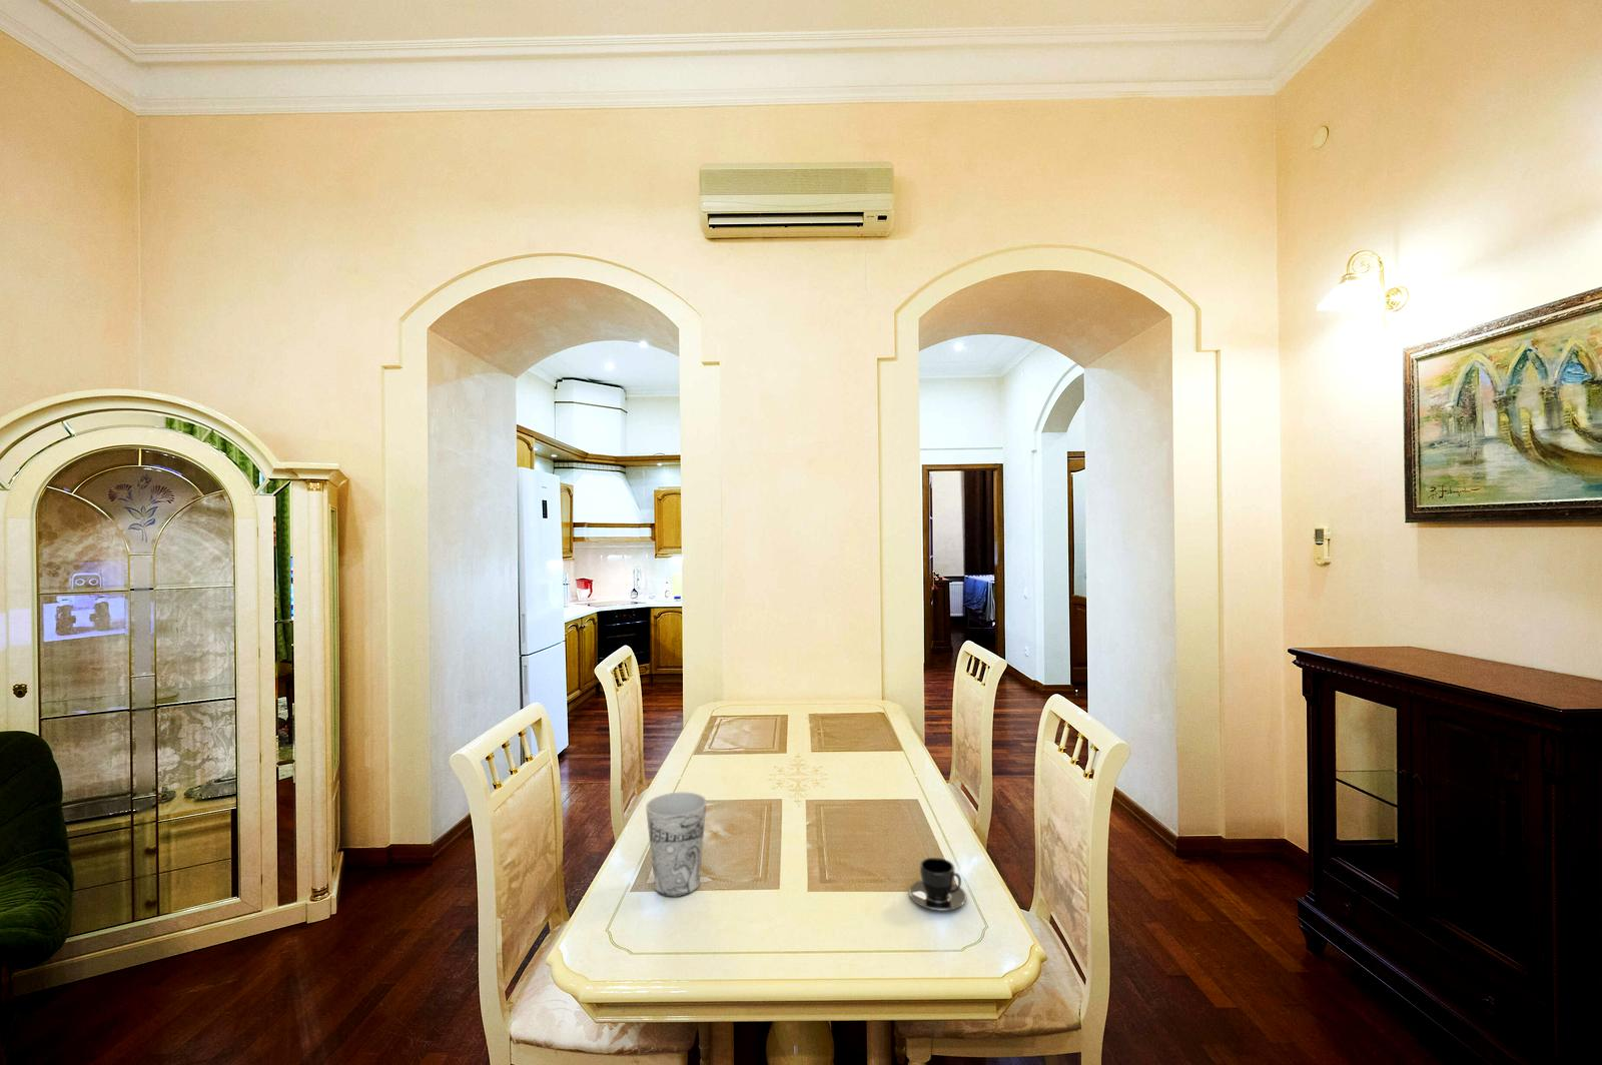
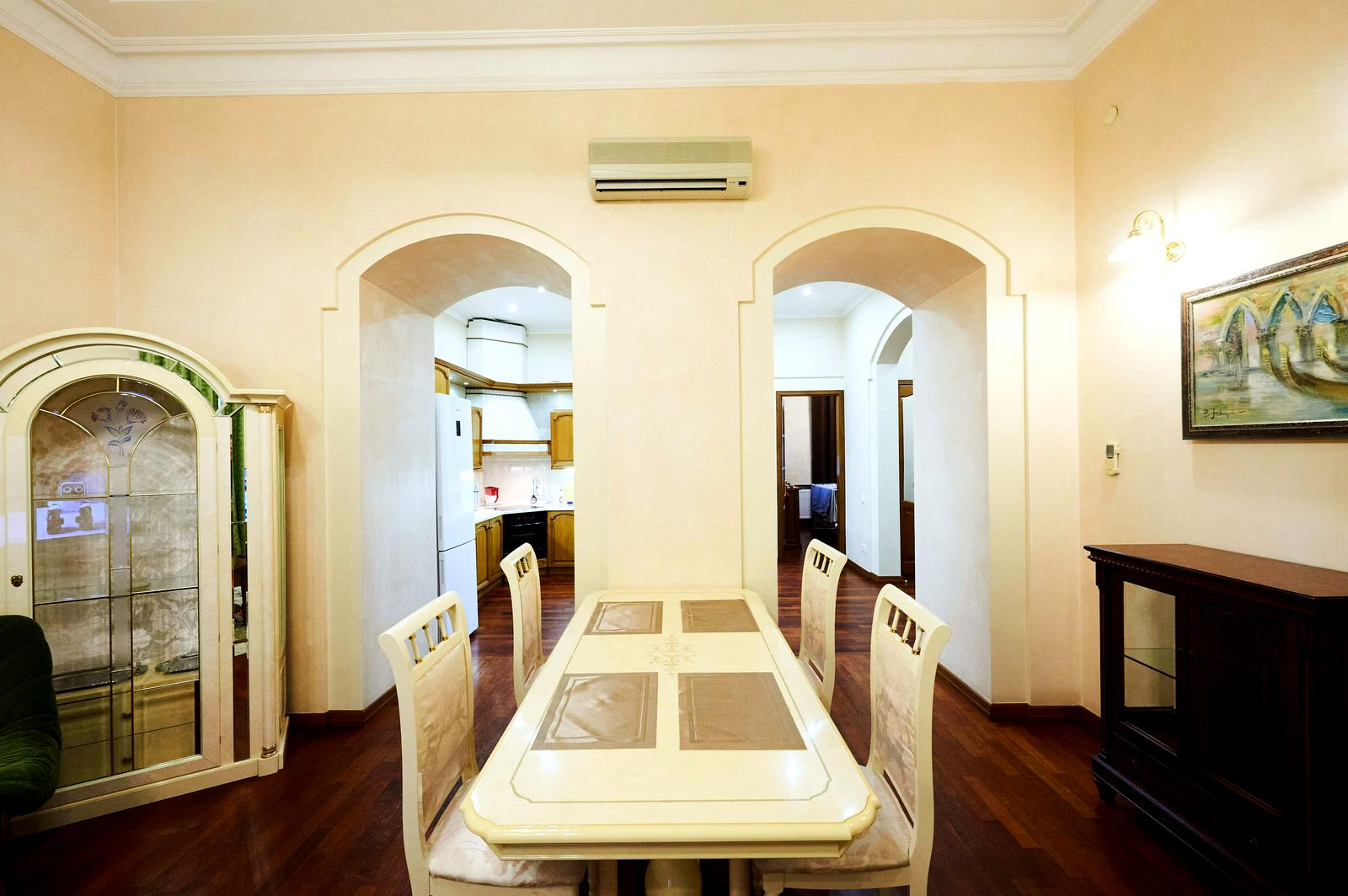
- teacup (938, 882)
- cup (677, 844)
